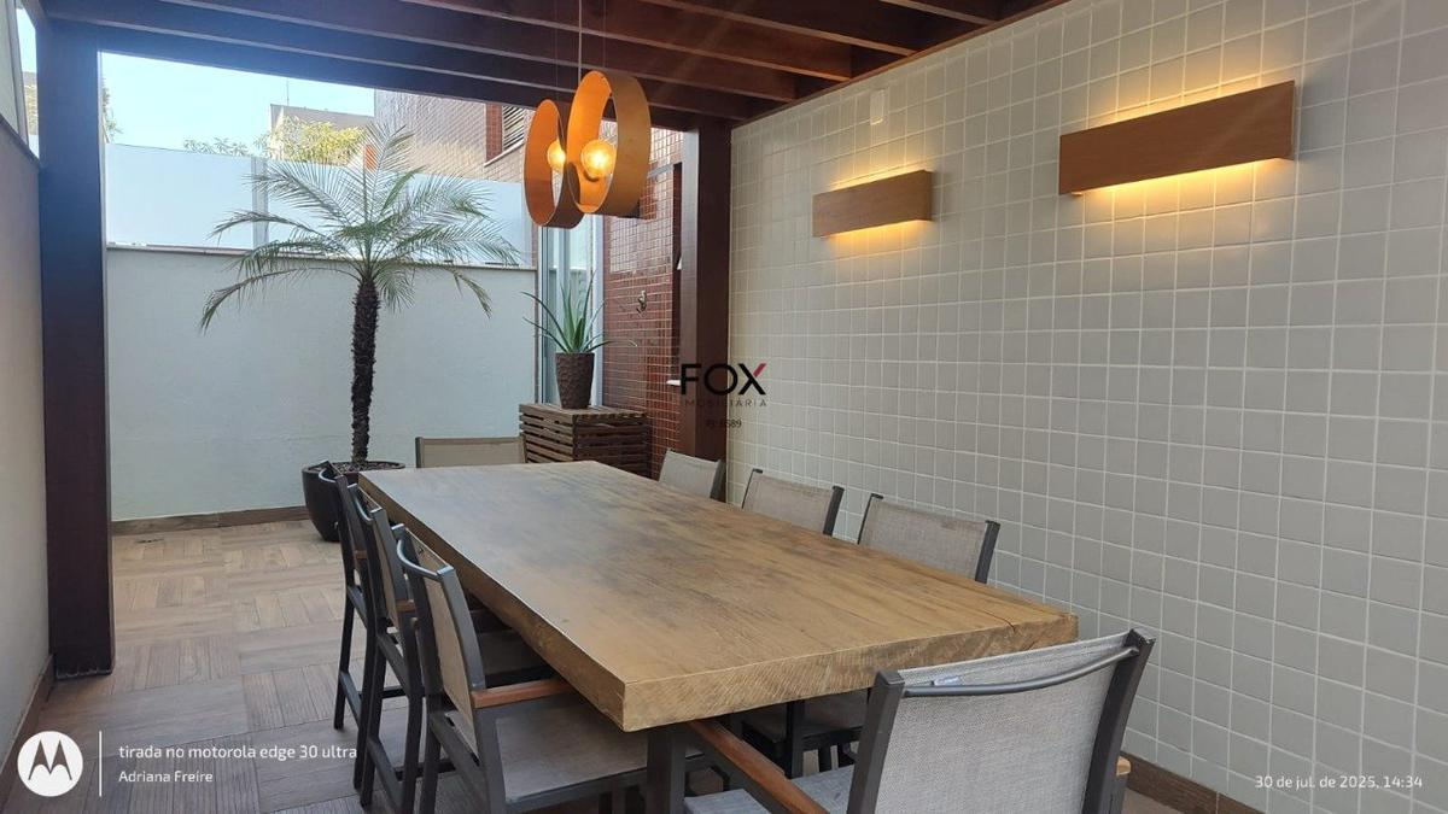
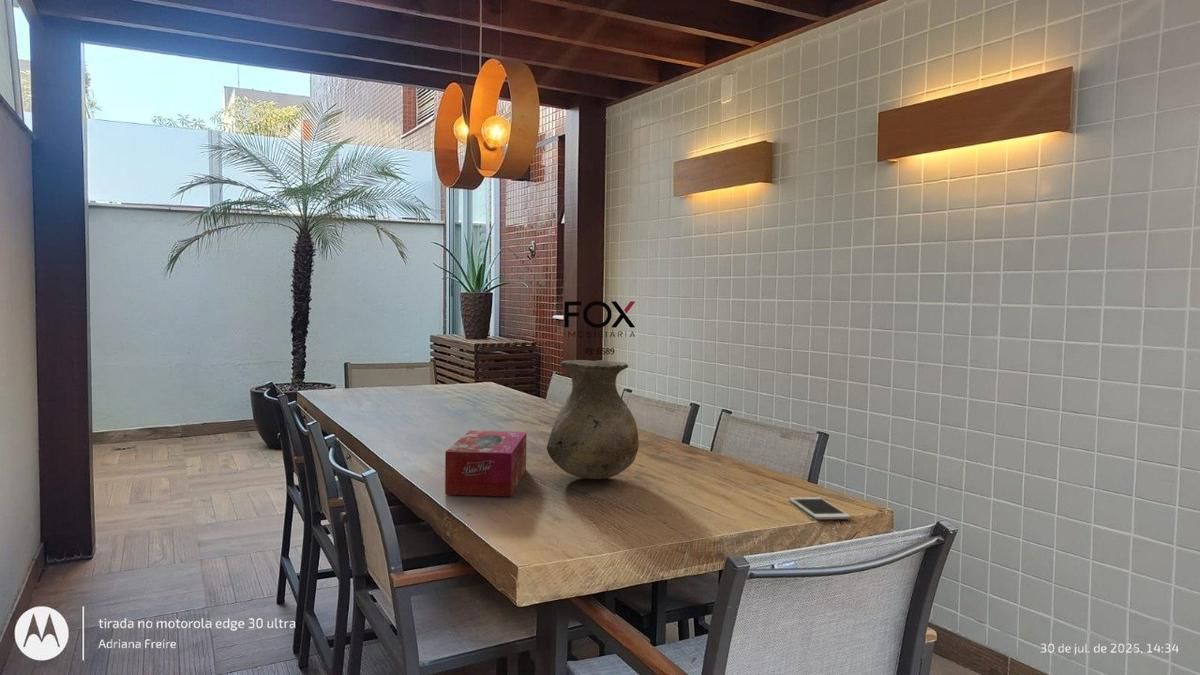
+ cell phone (818, 507)
+ tissue box (488, 460)
+ vase (593, 420)
